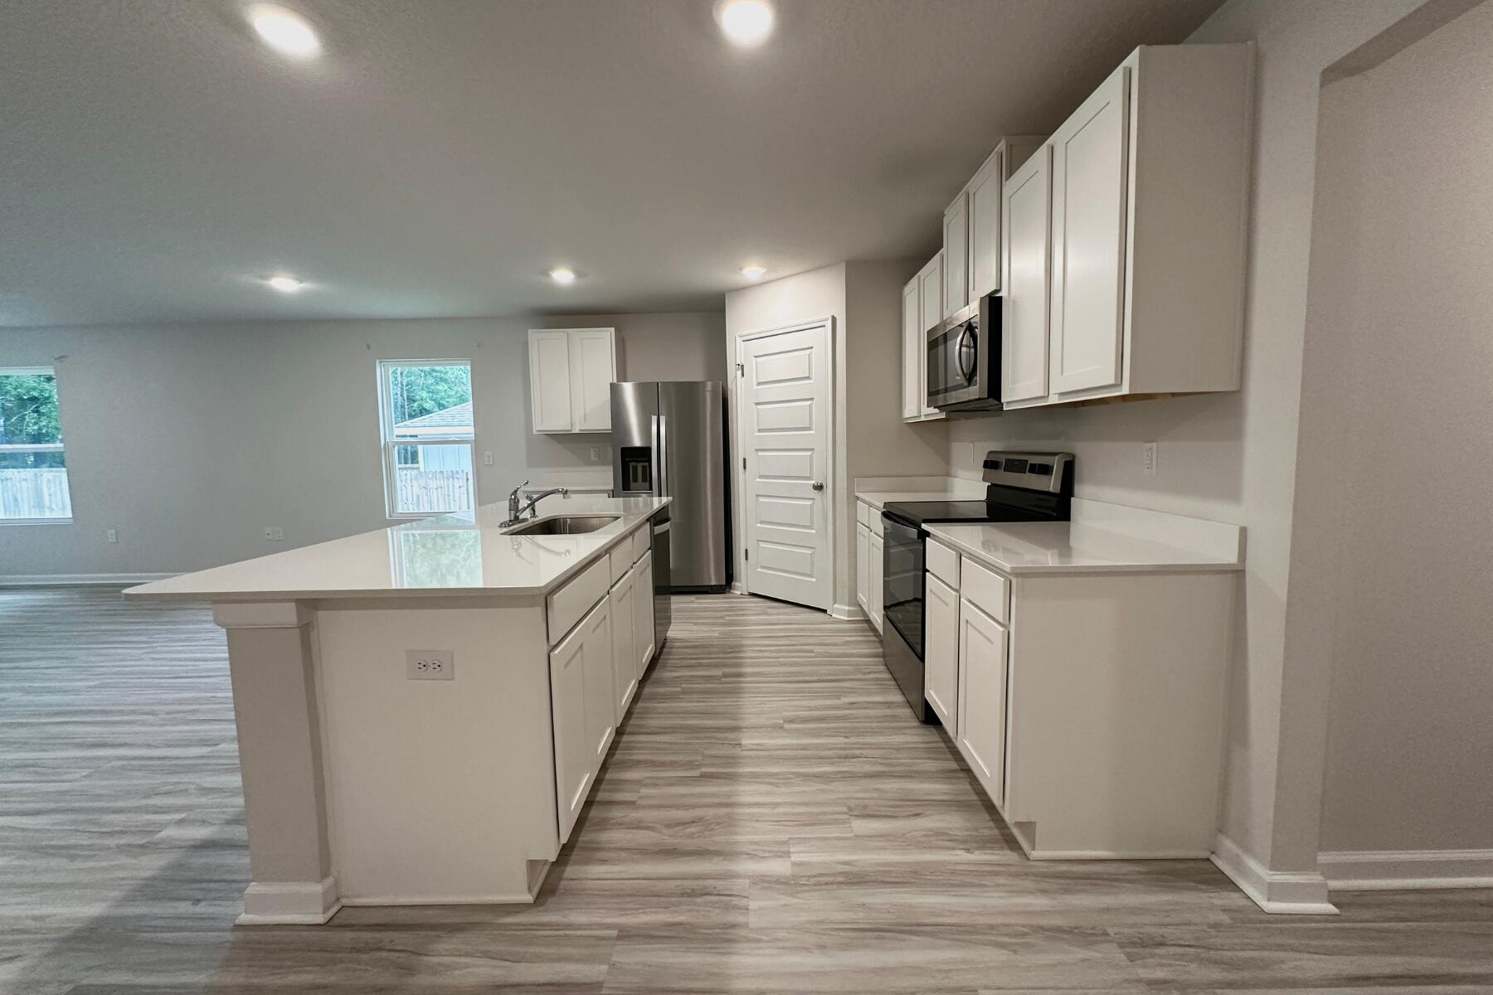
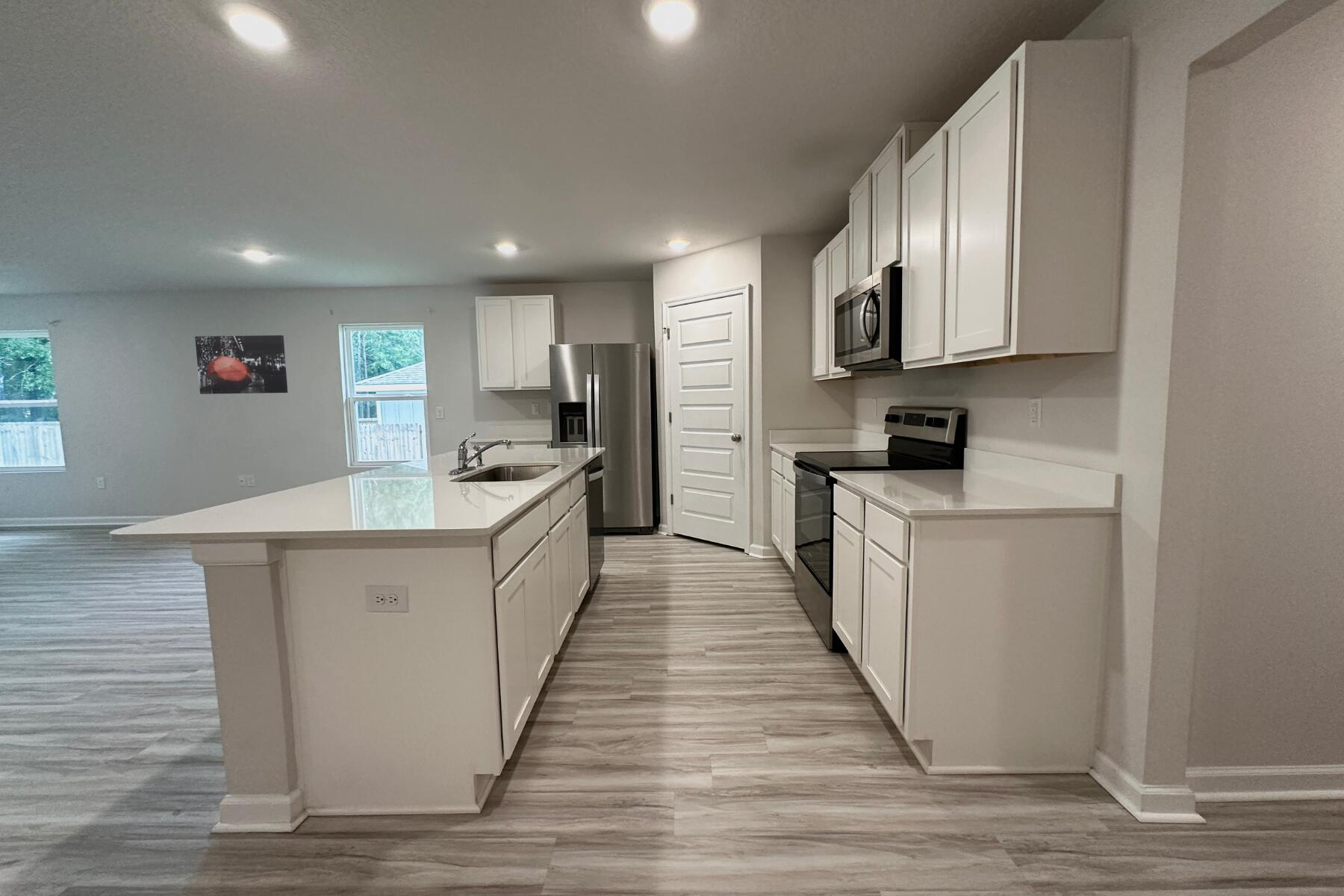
+ wall art (241, 364)
